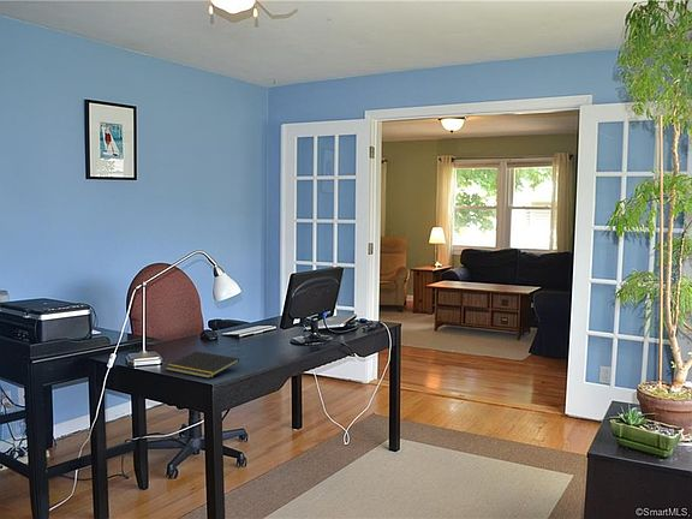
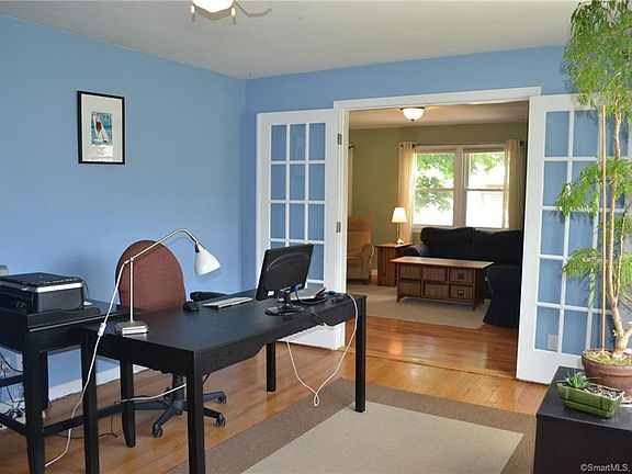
- notepad (202, 364)
